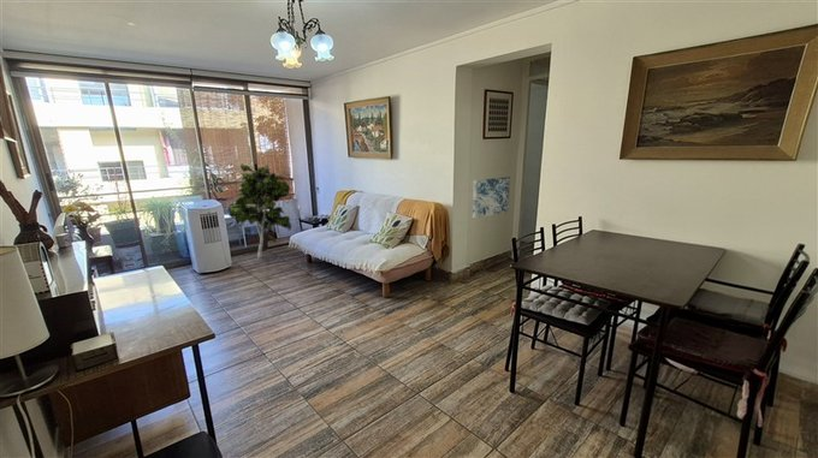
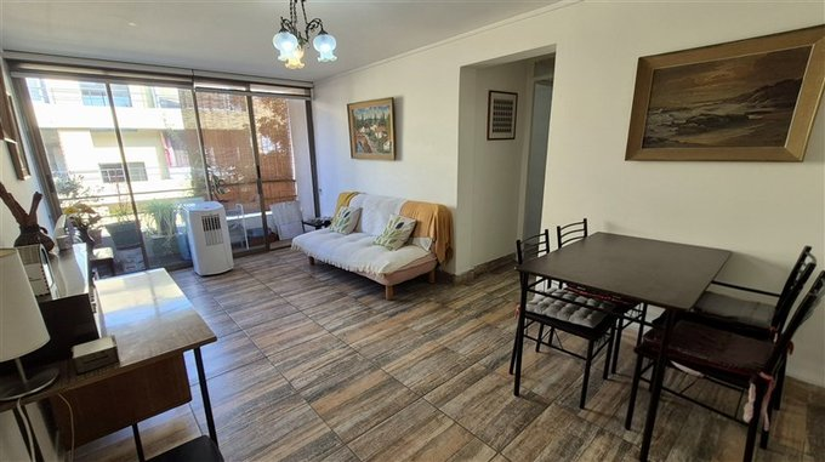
- indoor plant (259, 210)
- wall art (491, 196)
